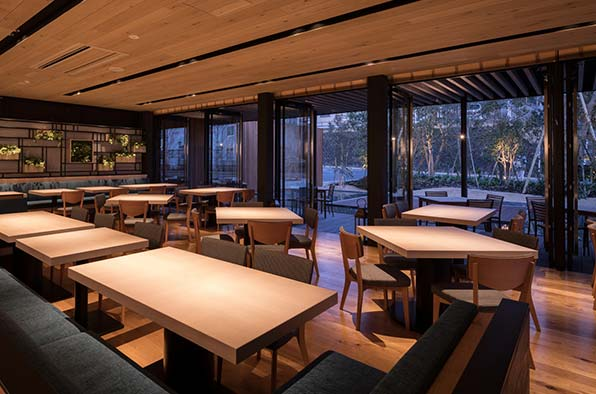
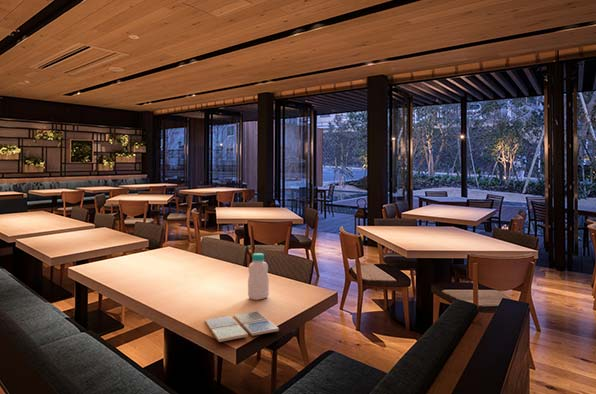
+ drink coaster (239, 325)
+ bottle (258, 275)
